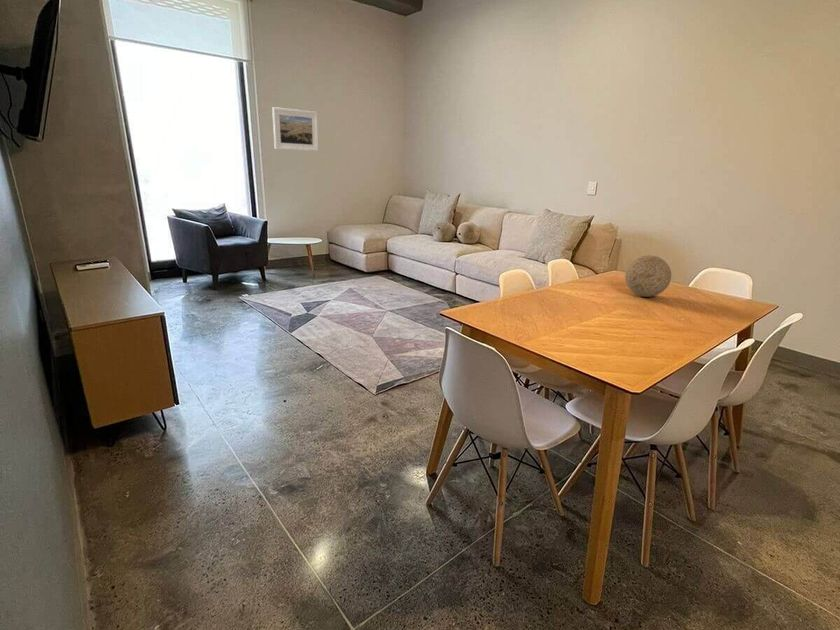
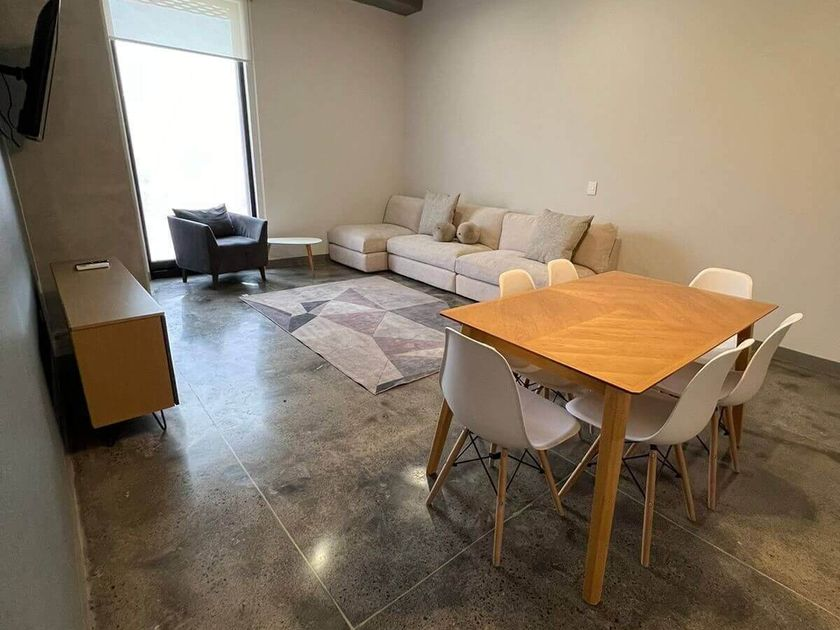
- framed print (296, 130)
- decorative ball (647, 276)
